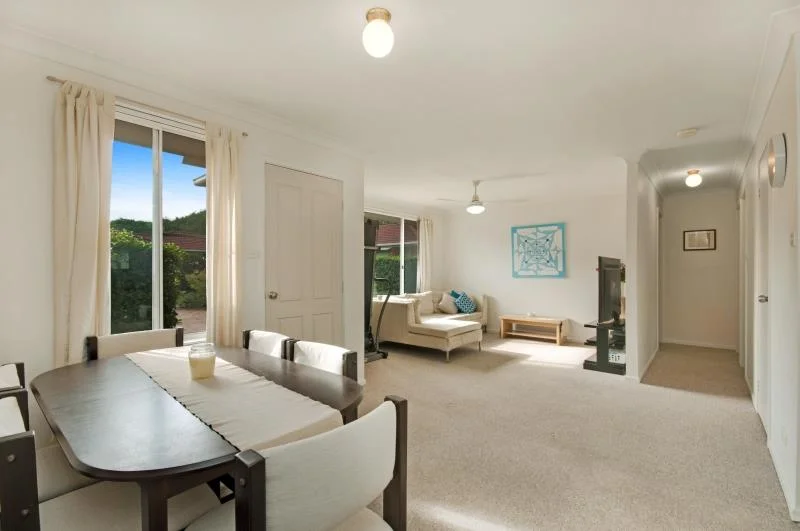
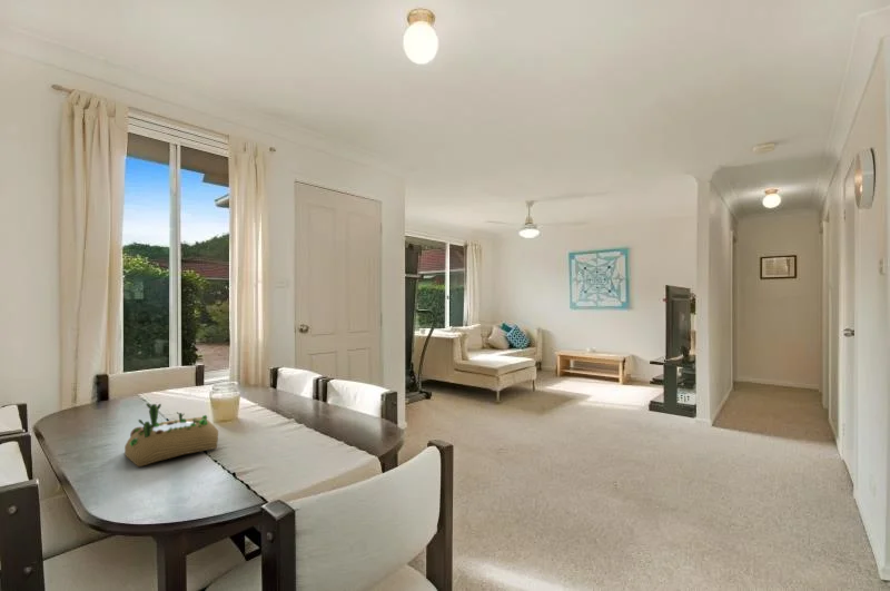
+ succulent planter (172, 424)
